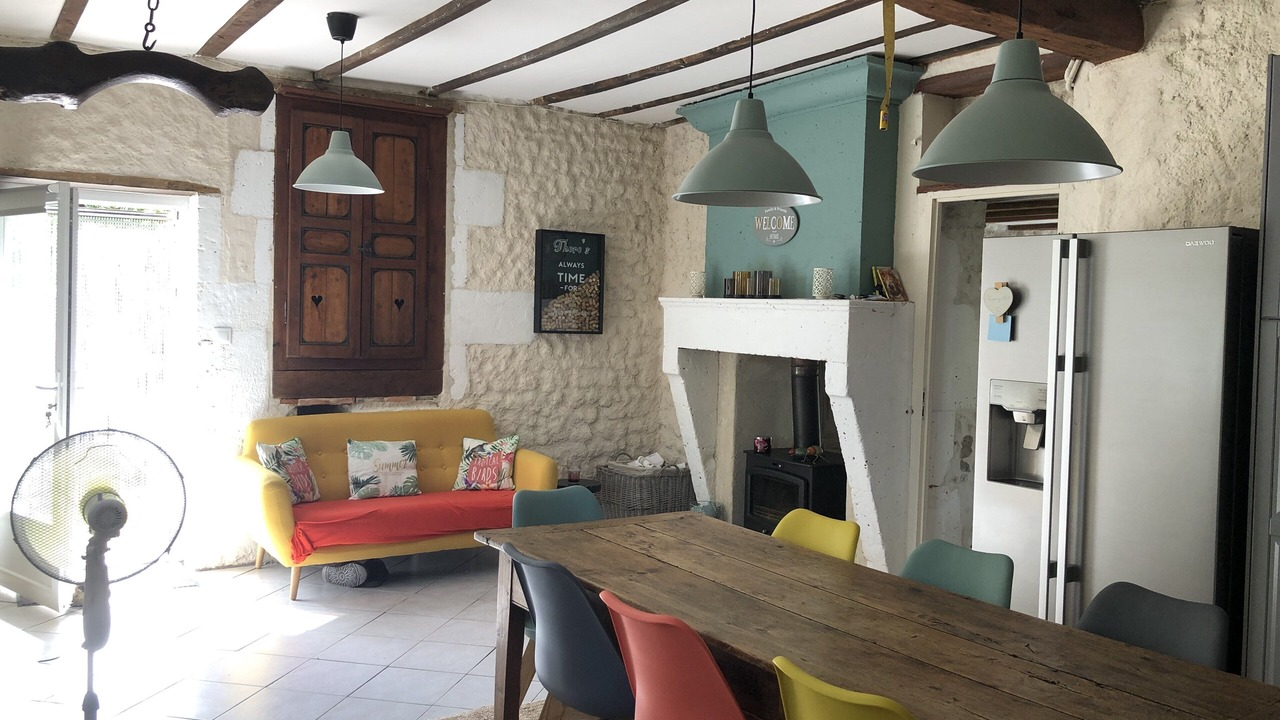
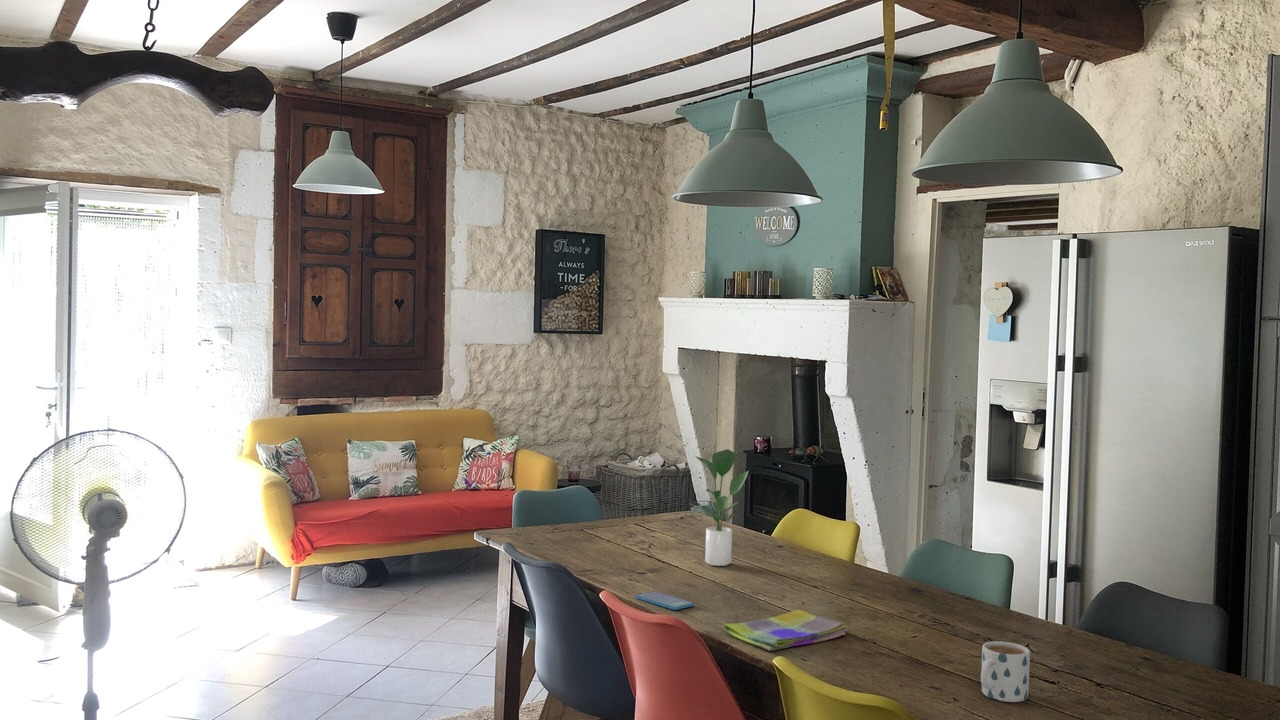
+ mug (1000, 673)
+ potted plant (722, 504)
+ dish towel (785, 628)
+ smartphone (664, 600)
